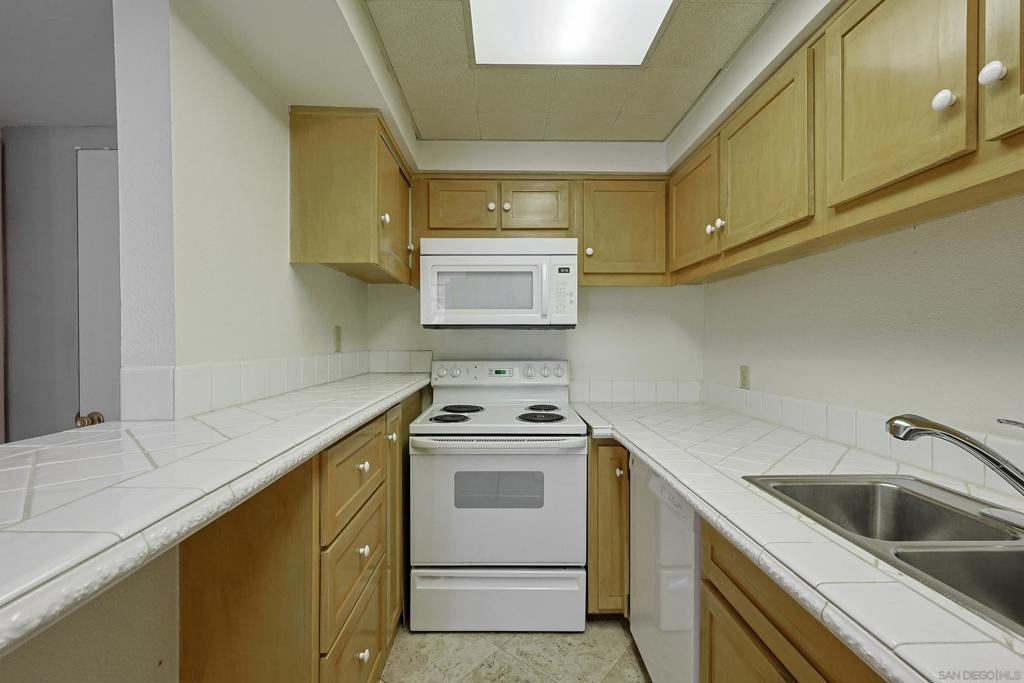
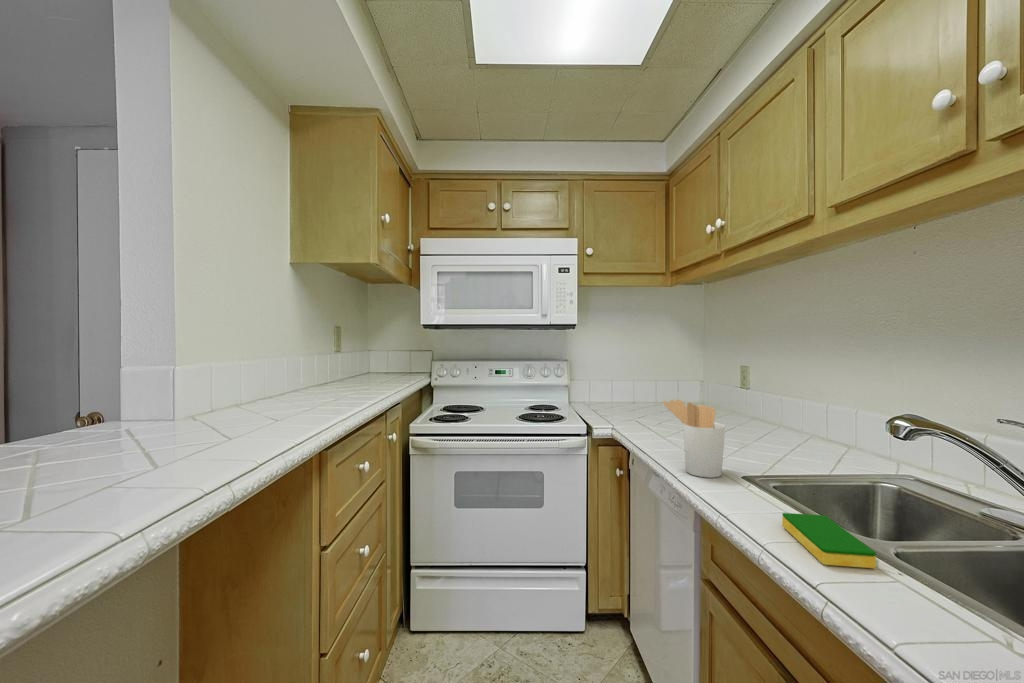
+ utensil holder (693, 434)
+ dish sponge (824, 537)
